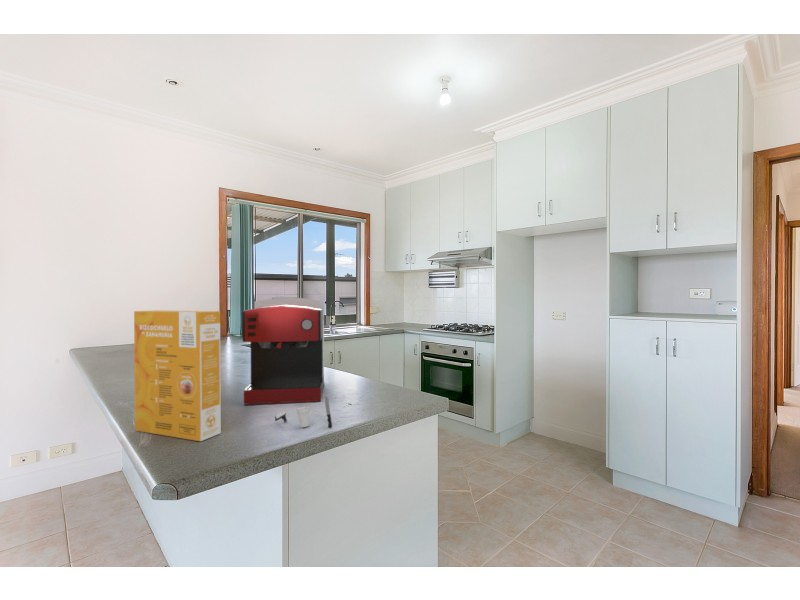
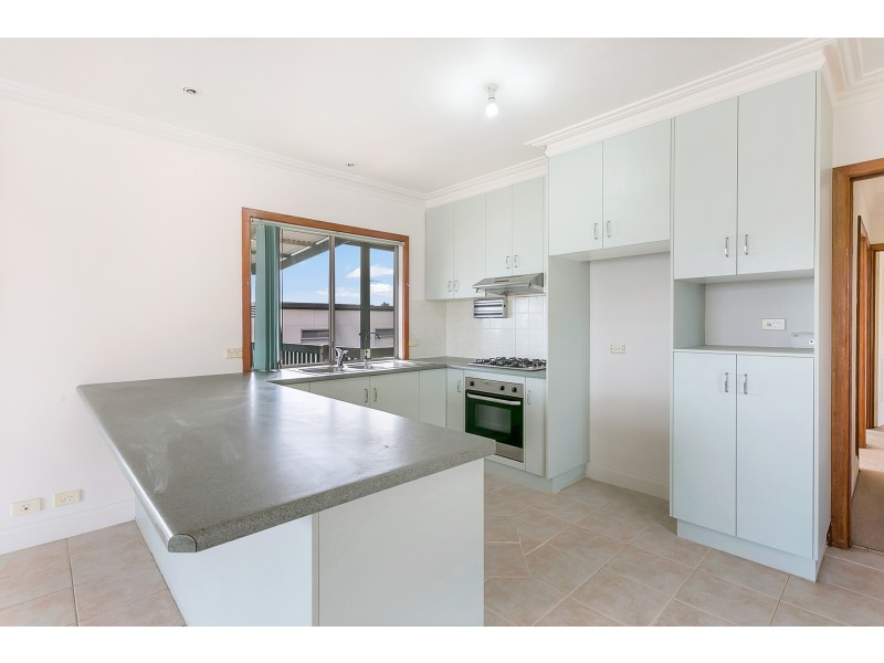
- cup (305, 410)
- cereal box (177, 371)
- coffee maker (286, 346)
